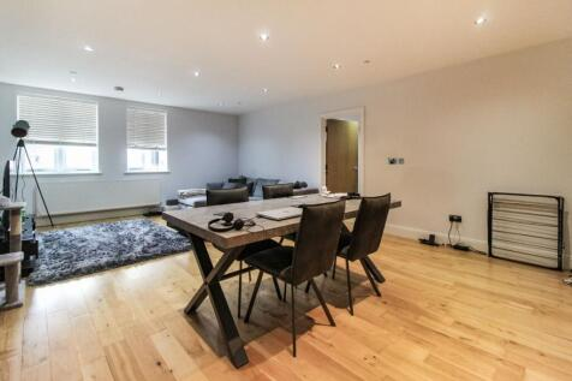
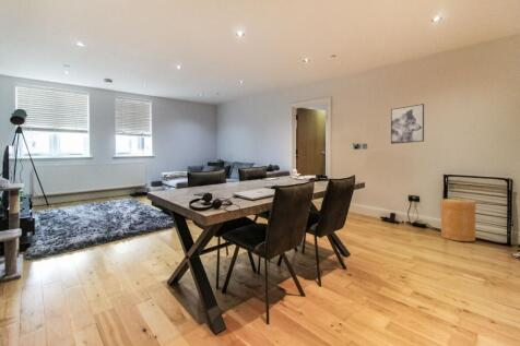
+ basket (458, 218)
+ wall art (406, 124)
